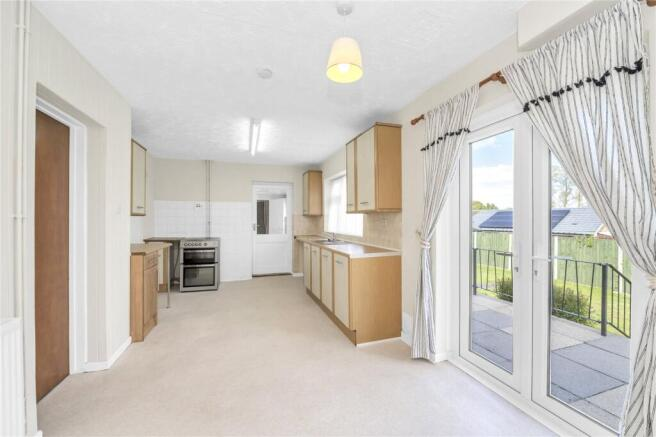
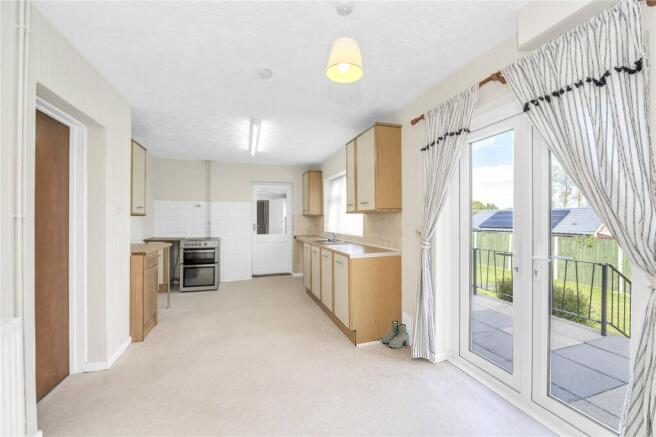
+ boots (395, 333)
